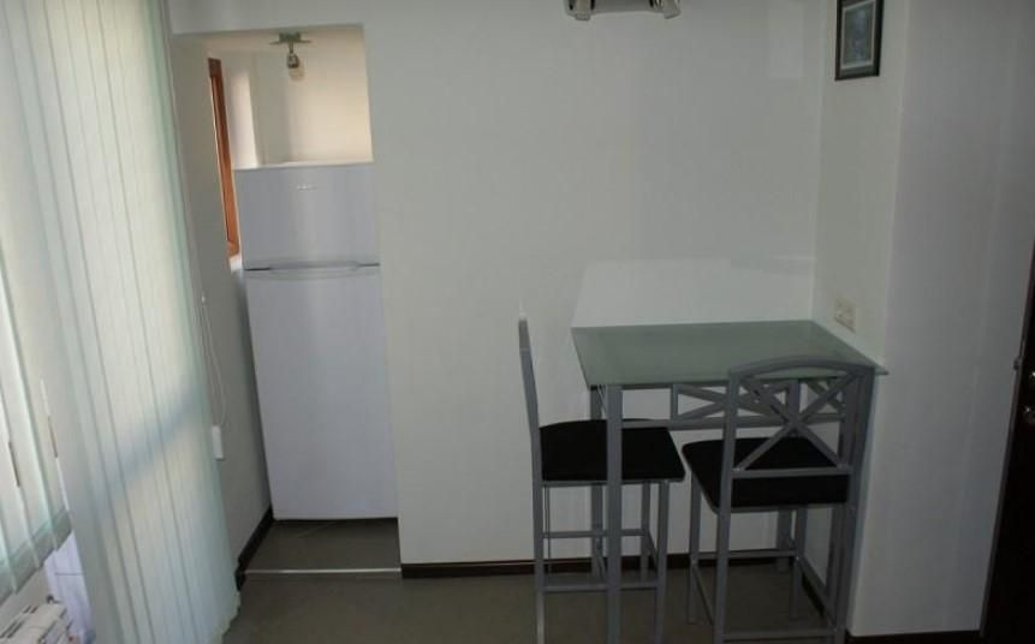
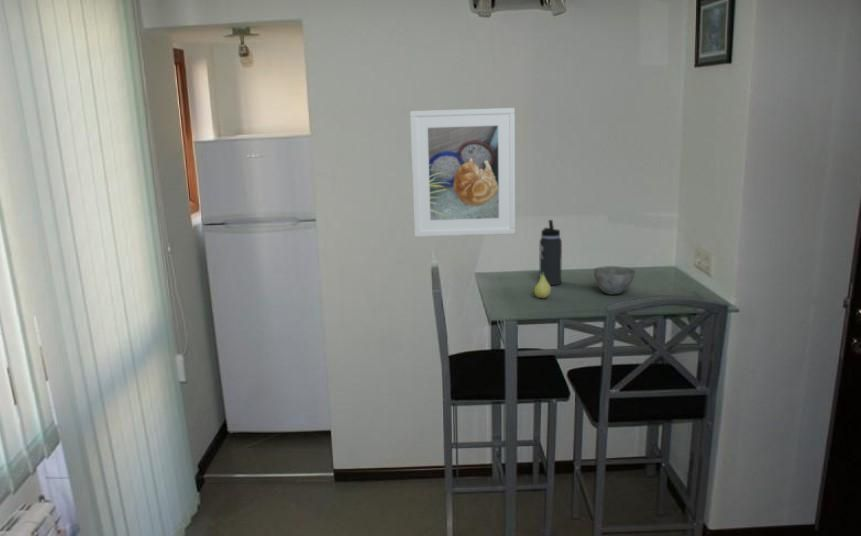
+ bowl (613, 281)
+ thermos bottle (549, 251)
+ fruit (542, 284)
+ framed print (463, 173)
